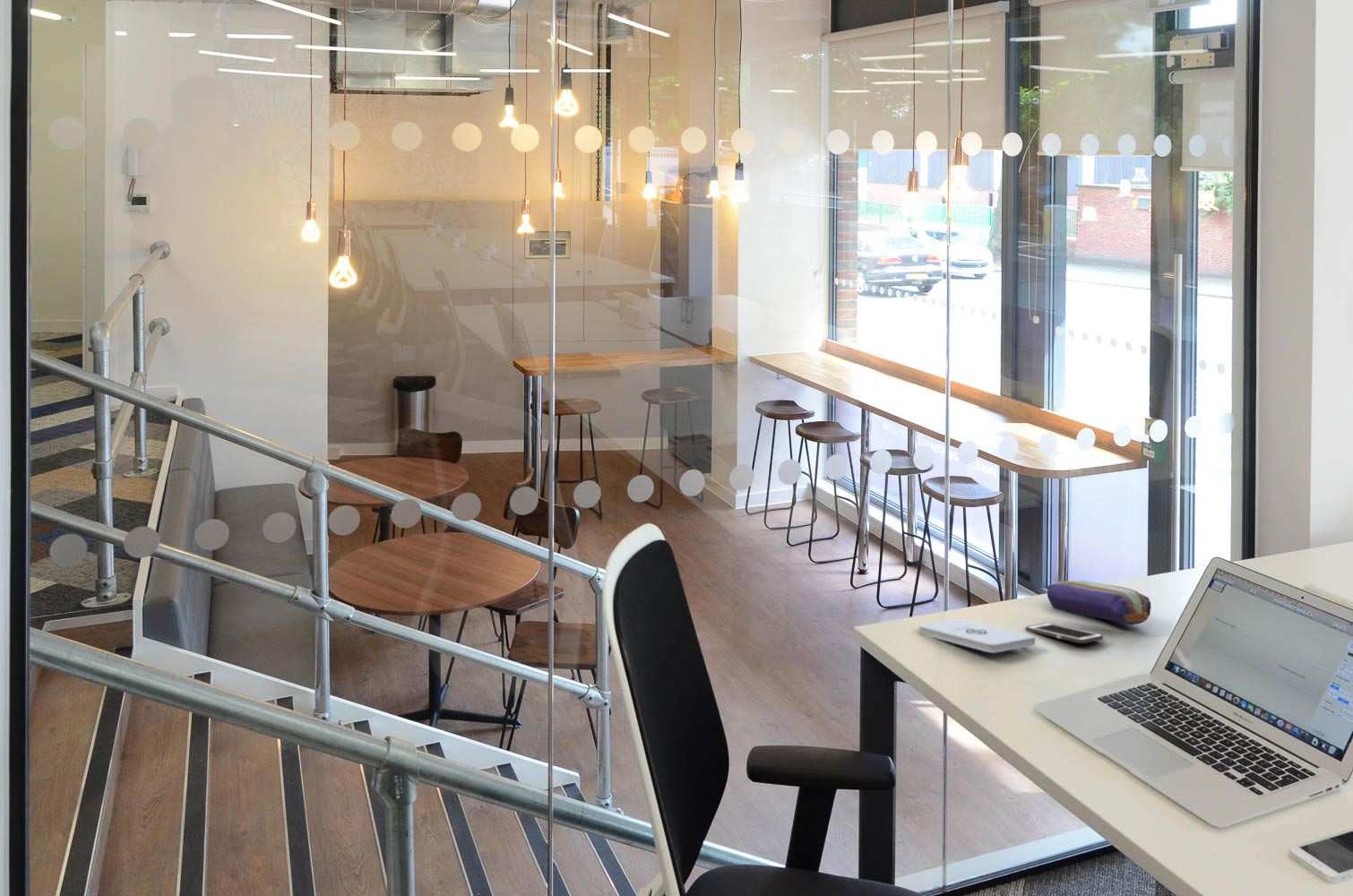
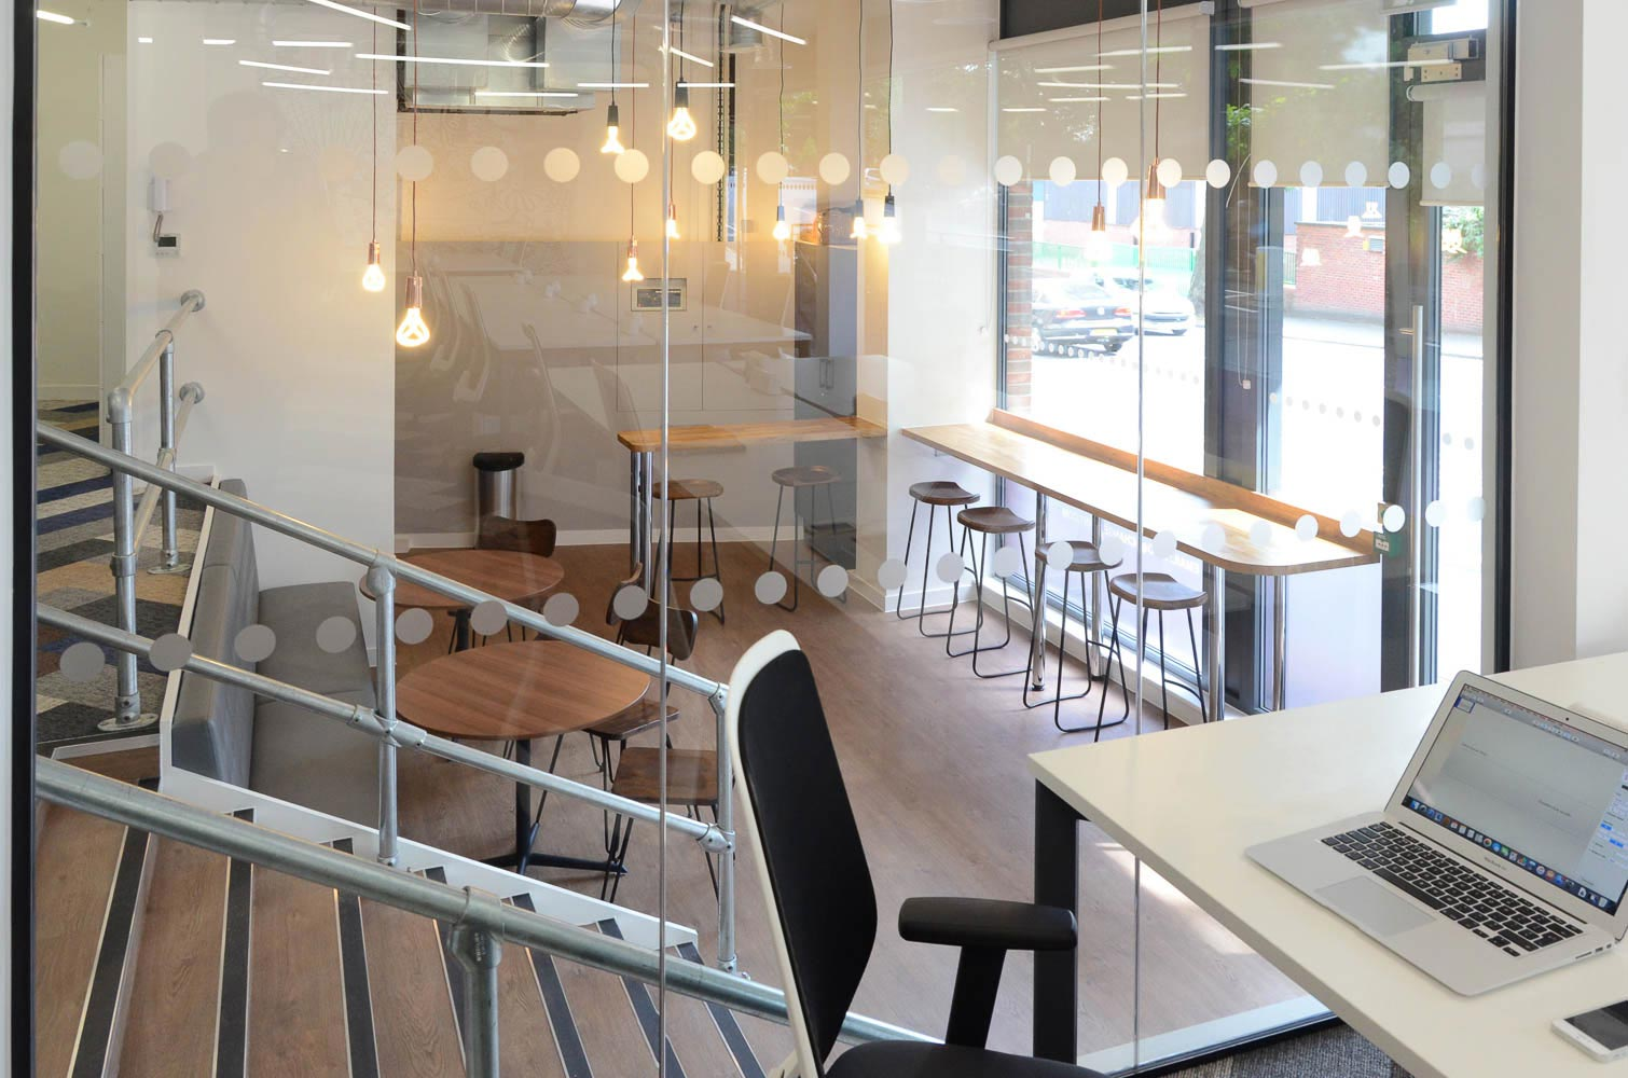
- pencil case (1097, 600)
- notepad (974, 634)
- cell phone (1064, 633)
